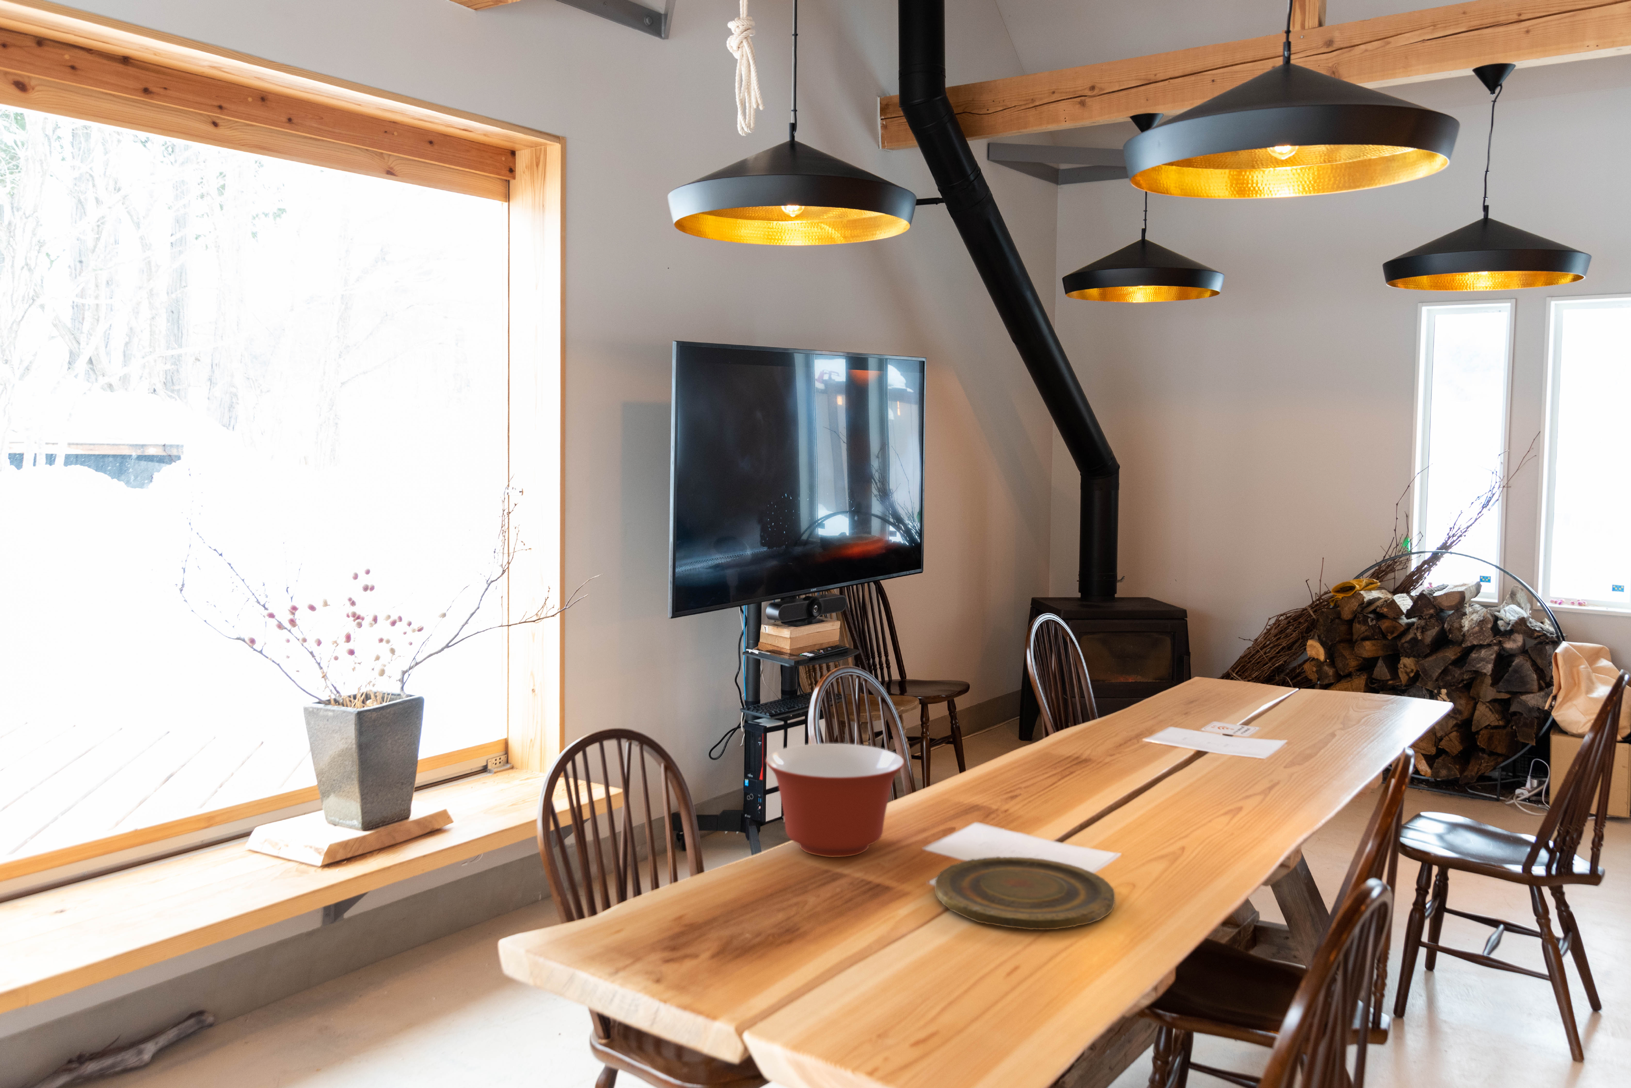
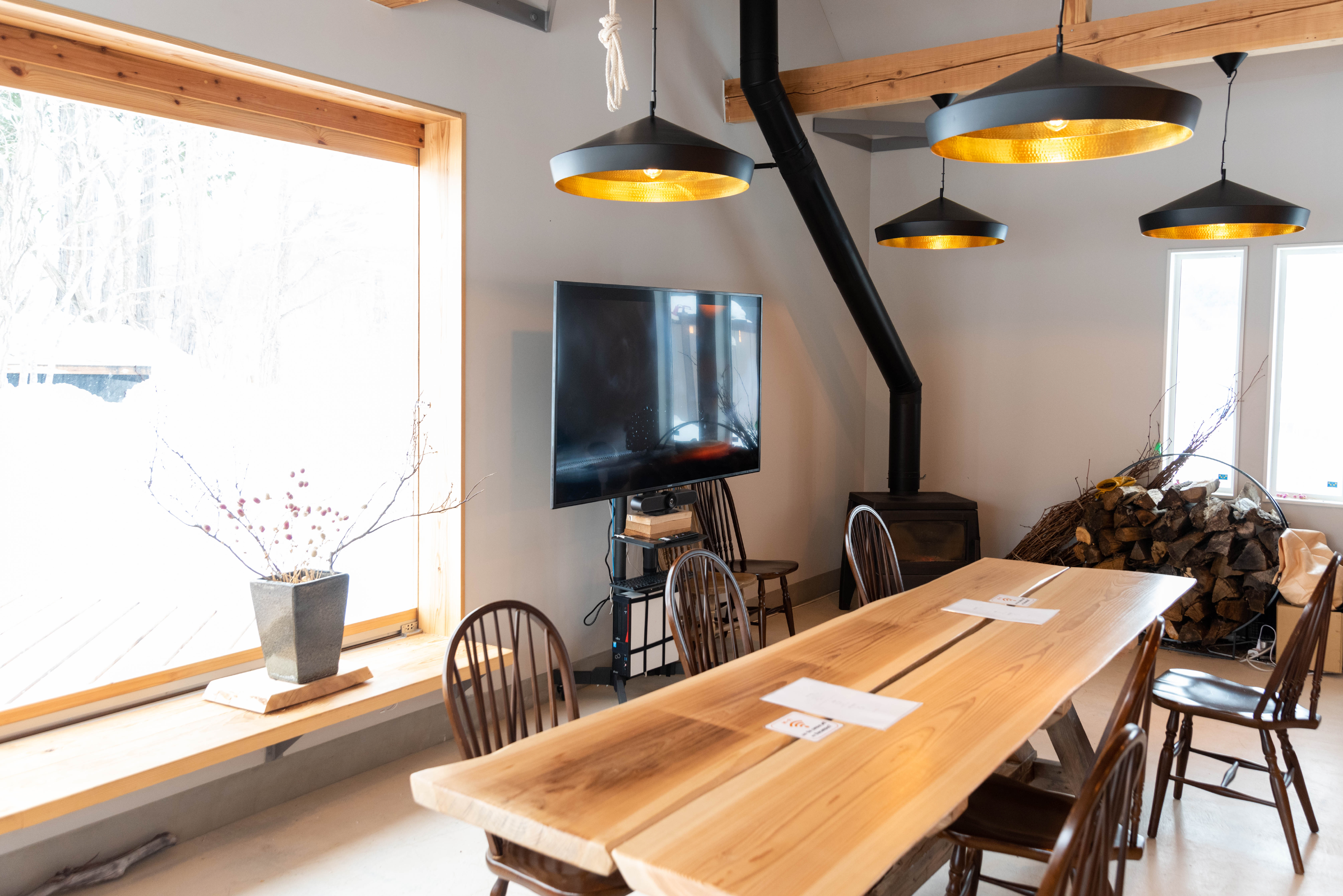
- plate (1024, 890)
- mixing bowl (834, 803)
